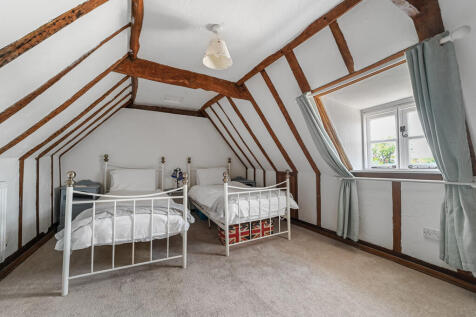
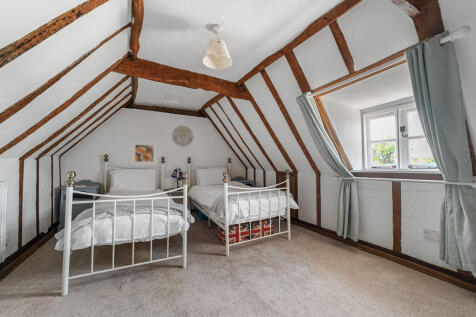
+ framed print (144, 153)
+ wall decoration (183, 136)
